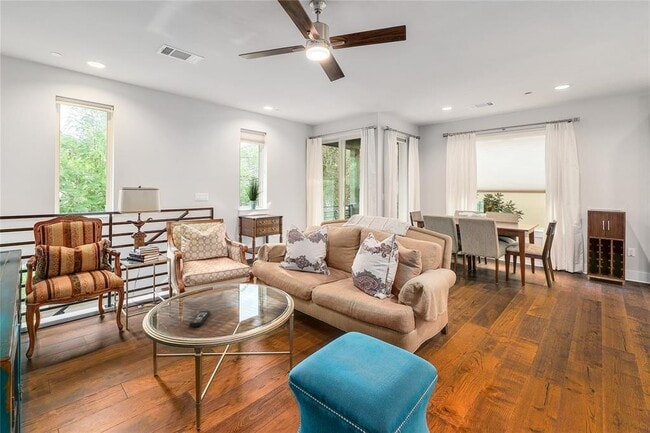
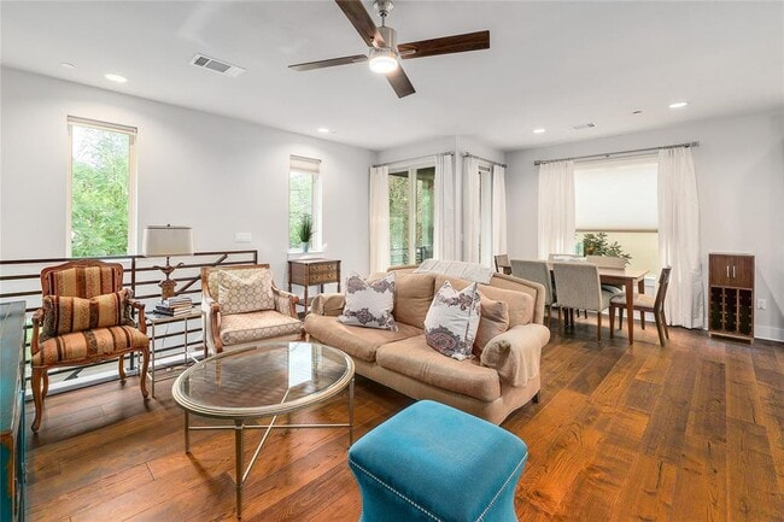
- remote control (200, 318)
